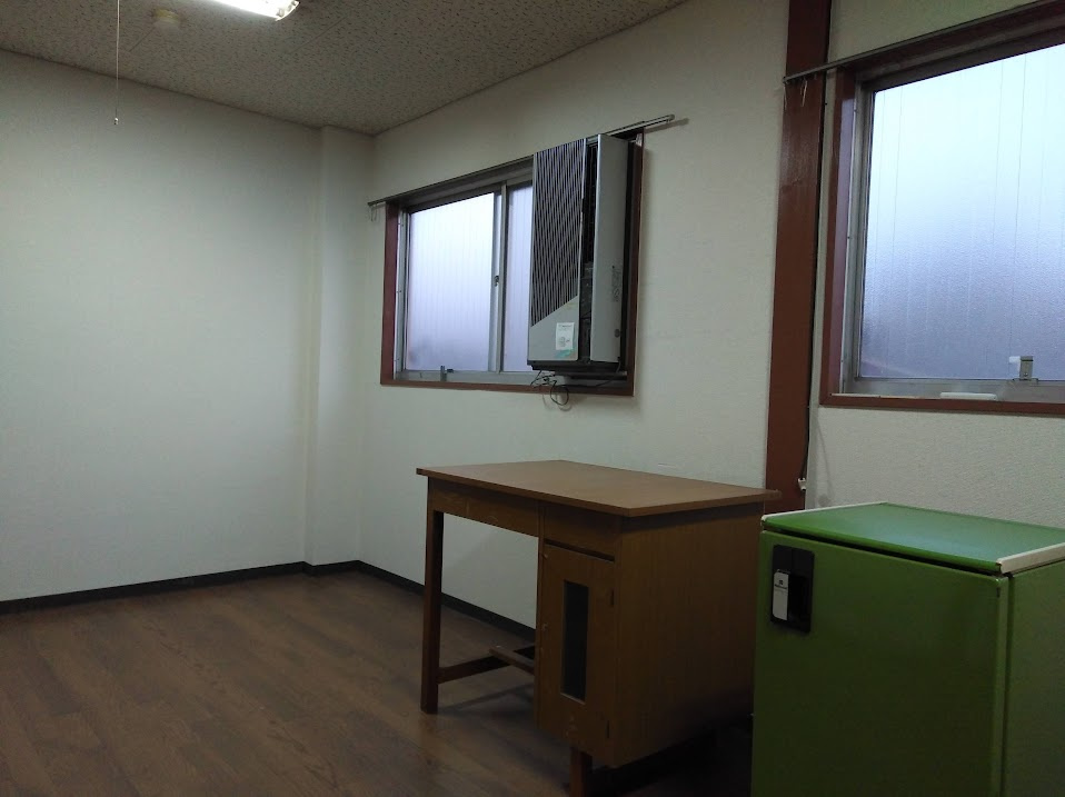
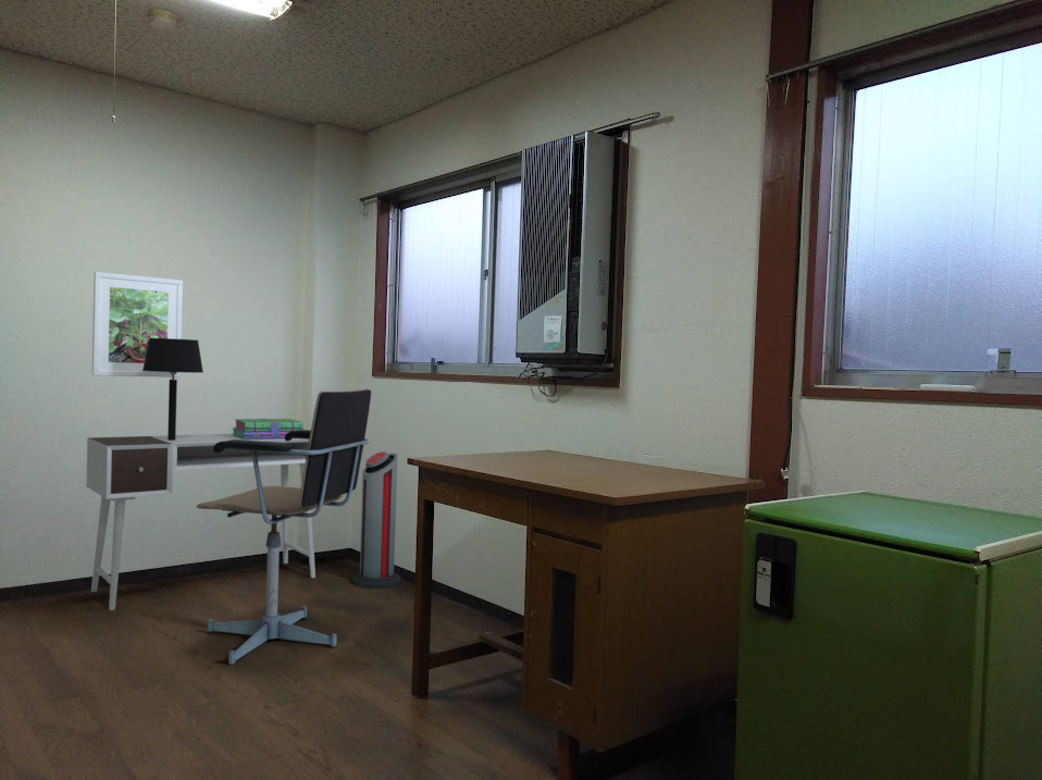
+ desk (211, 468)
+ table lamp (172, 388)
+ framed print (138, 326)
+ air purifier (379, 517)
+ stack of books (269, 428)
+ office chair (286, 515)
